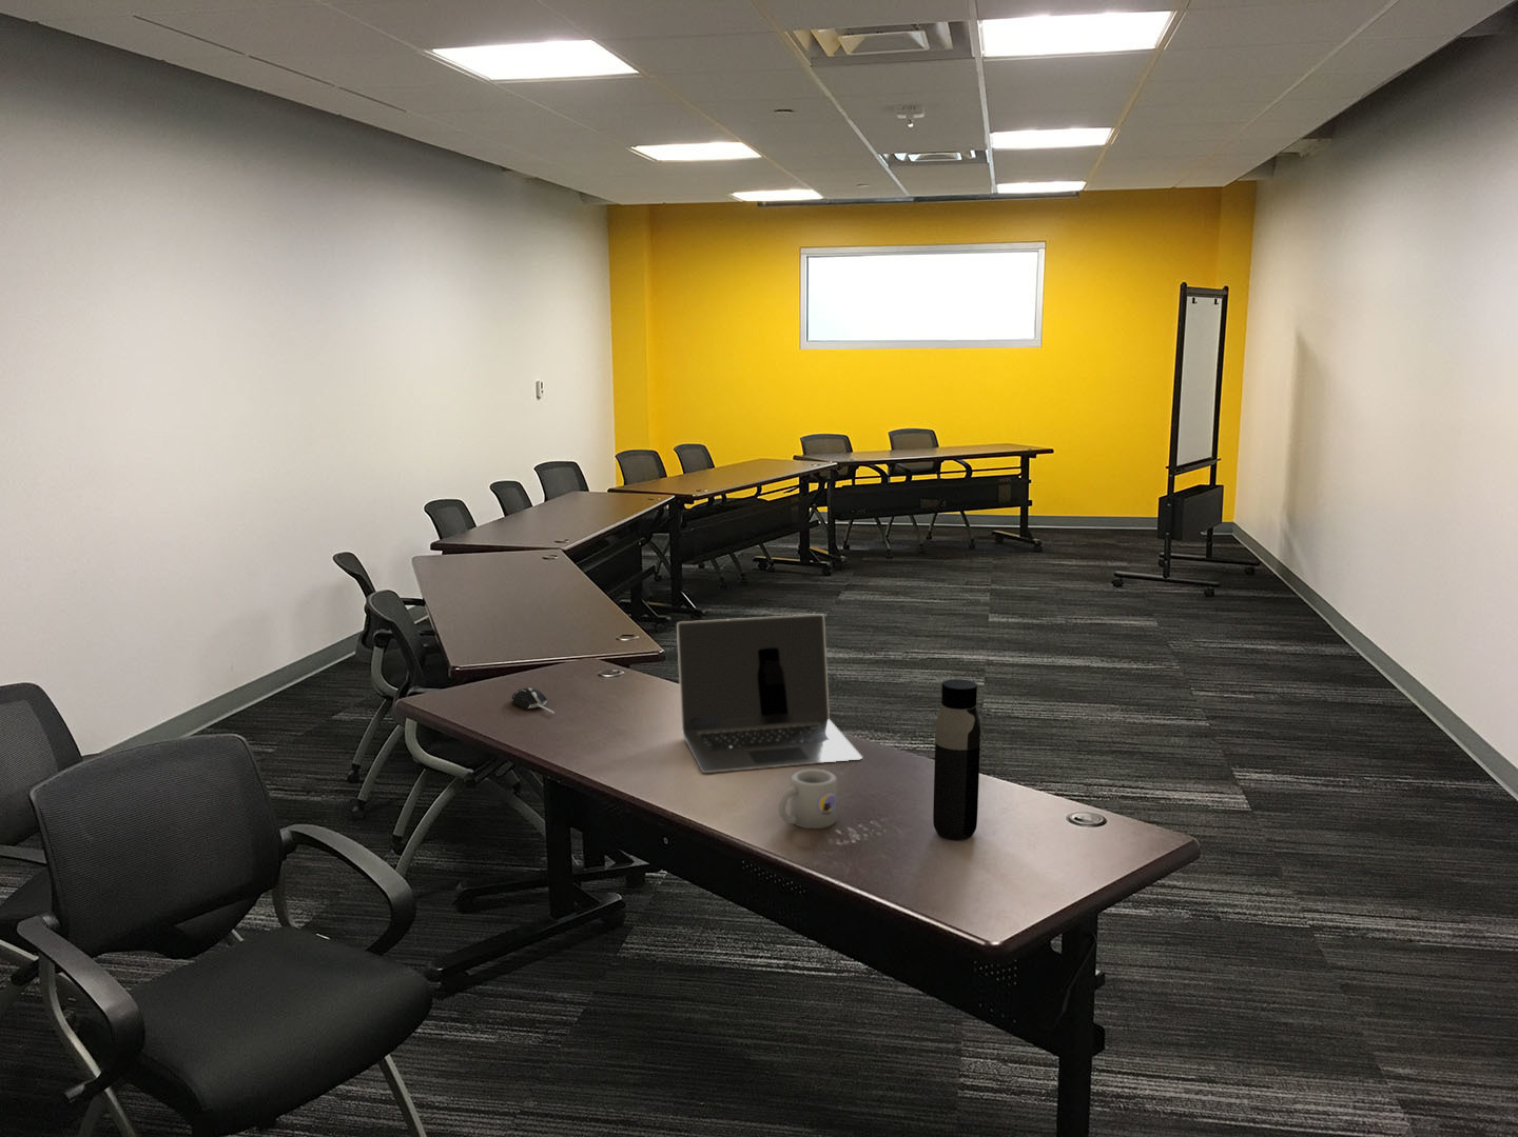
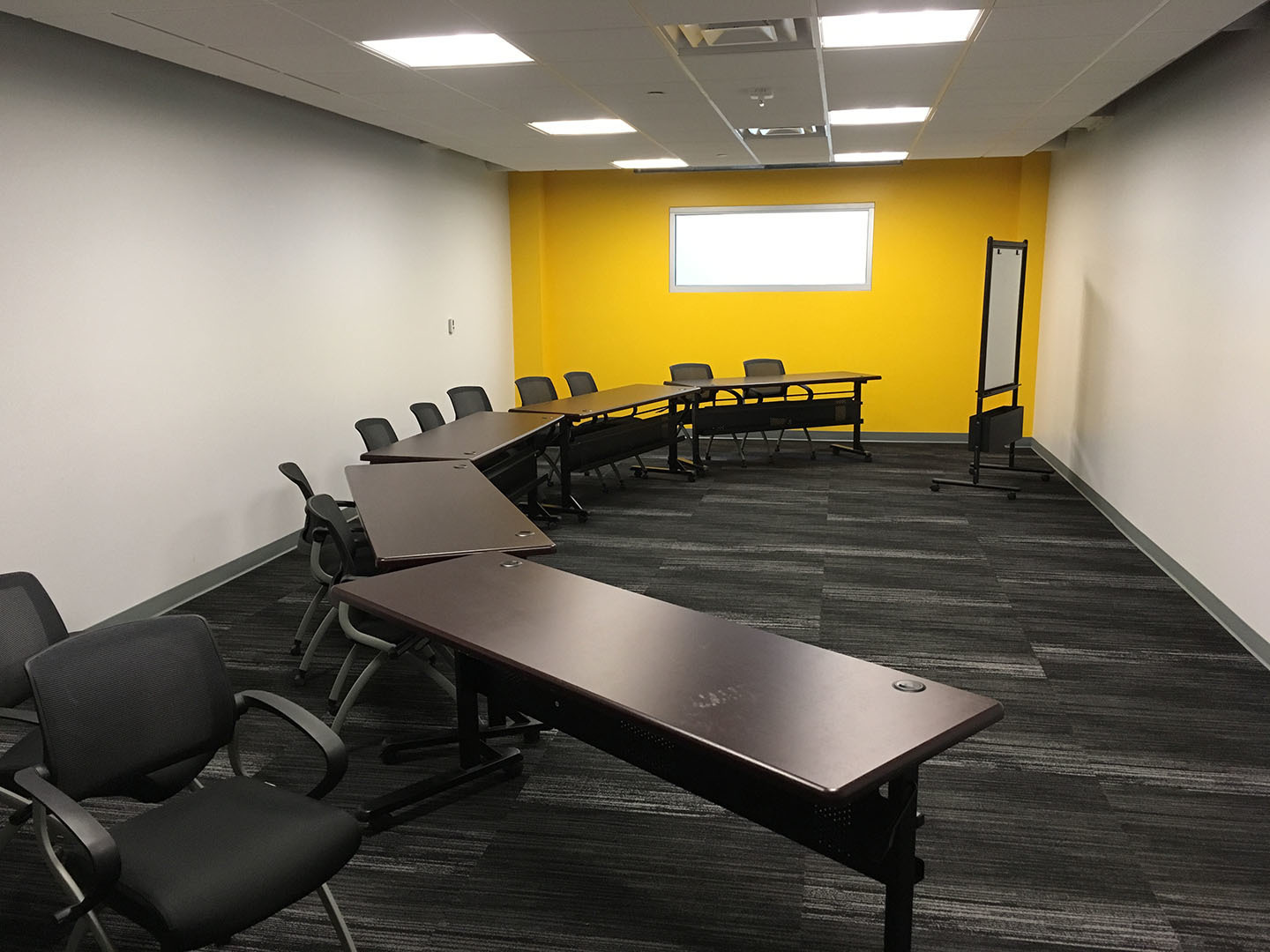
- computer mouse (534, 697)
- laptop (766, 688)
- water bottle (956, 760)
- mug (806, 800)
